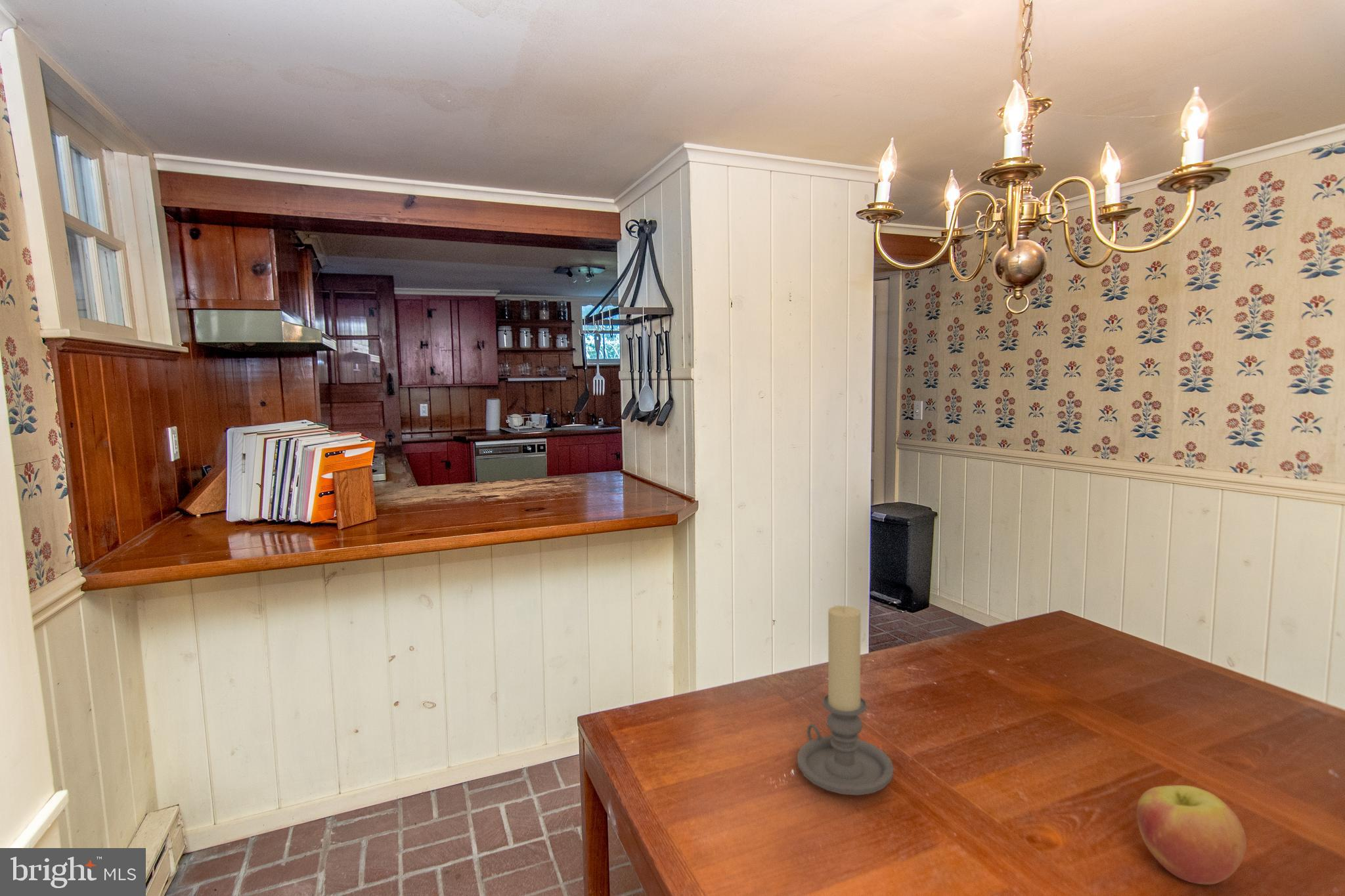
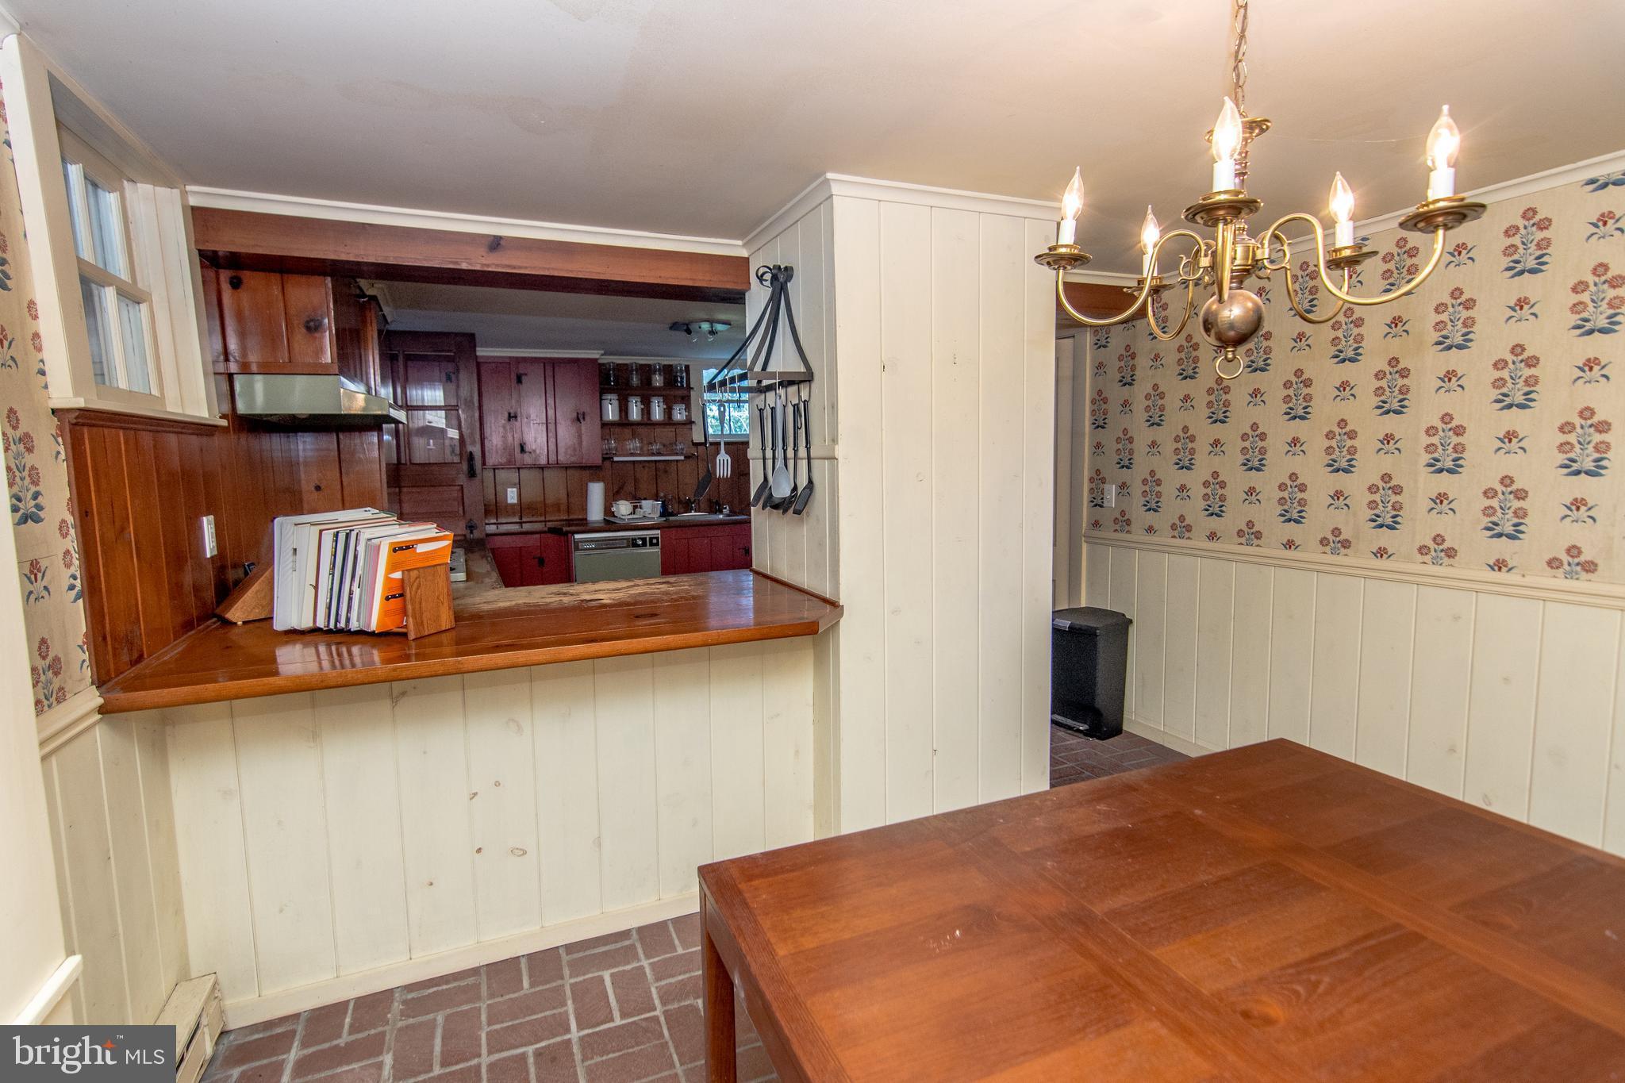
- apple (1187, 832)
- candle holder (839, 688)
